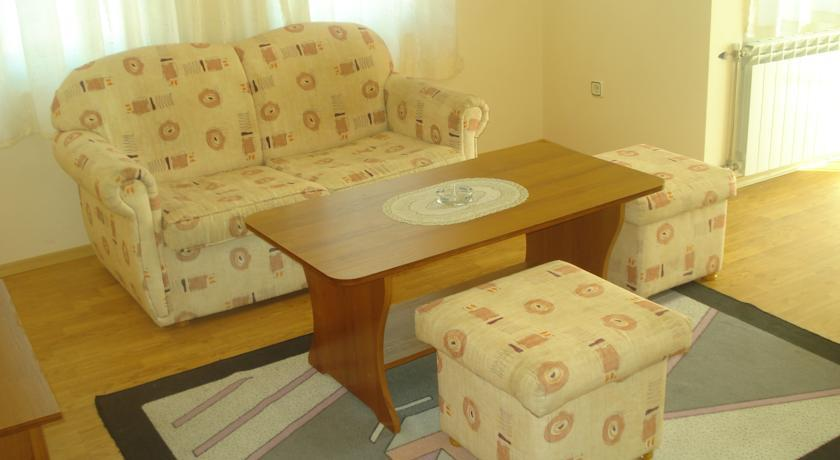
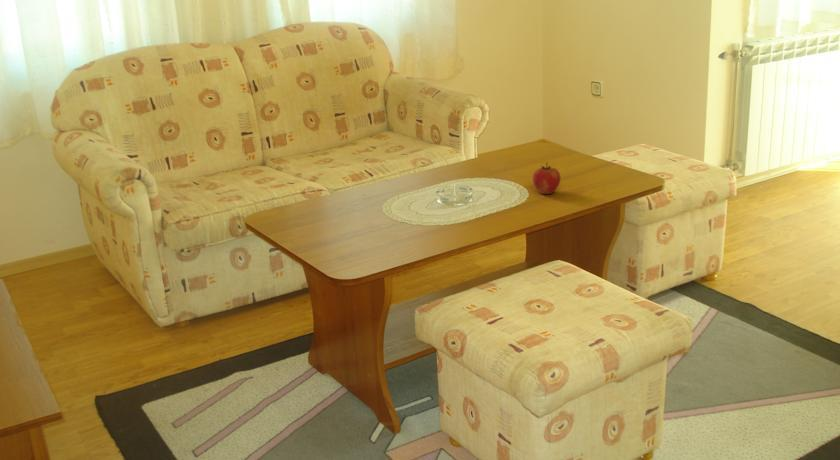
+ apple (546, 177)
